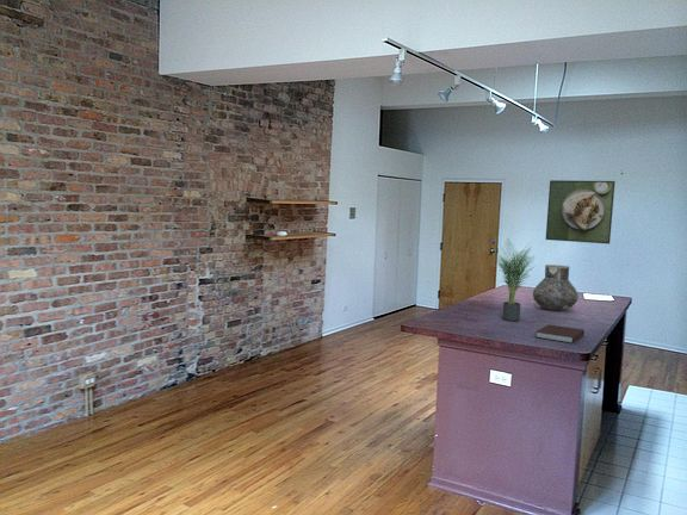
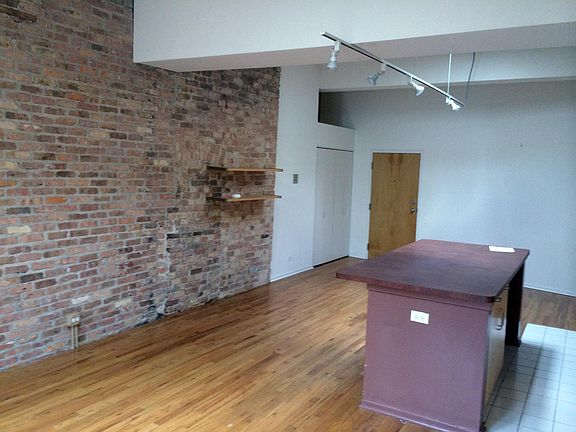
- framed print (578, 211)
- notebook (559, 333)
- potted plant (514, 278)
- vase (555, 287)
